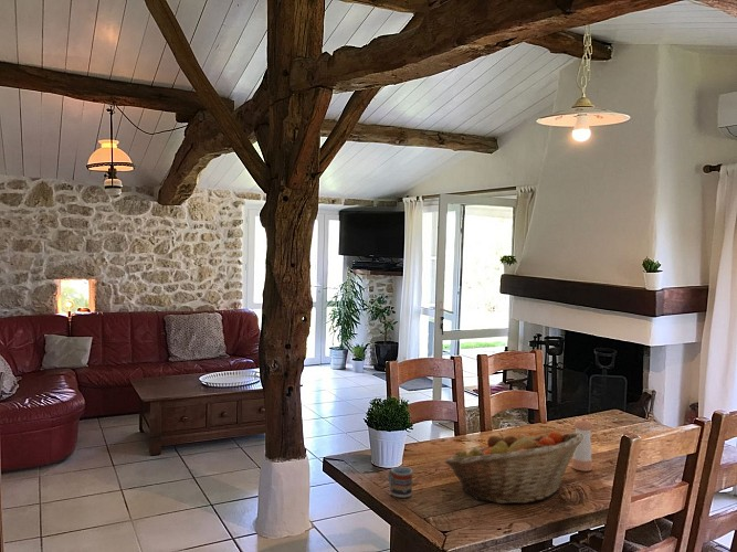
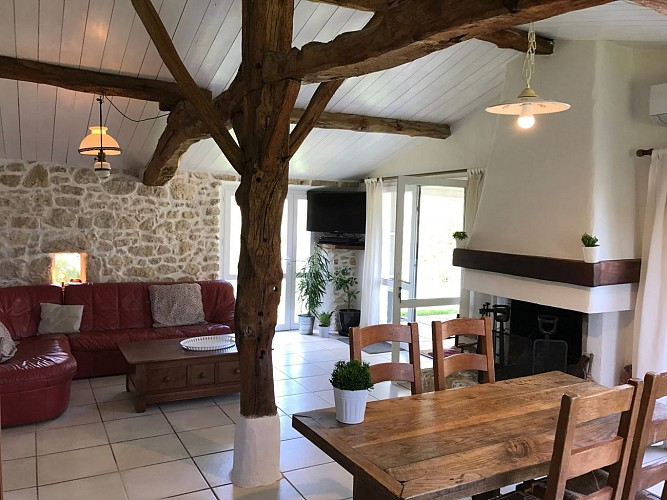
- pepper shaker (582, 443)
- cup (398, 480)
- fruit basket (515, 459)
